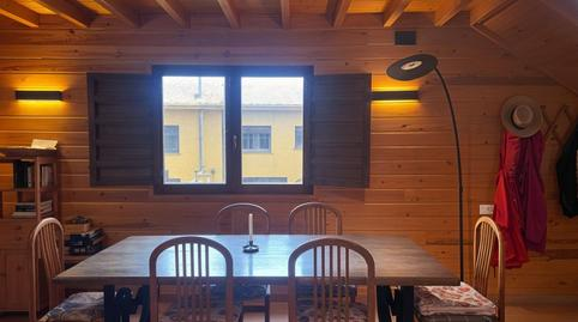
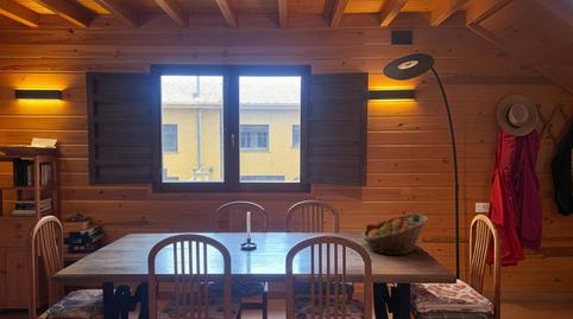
+ fruit basket (393, 231)
